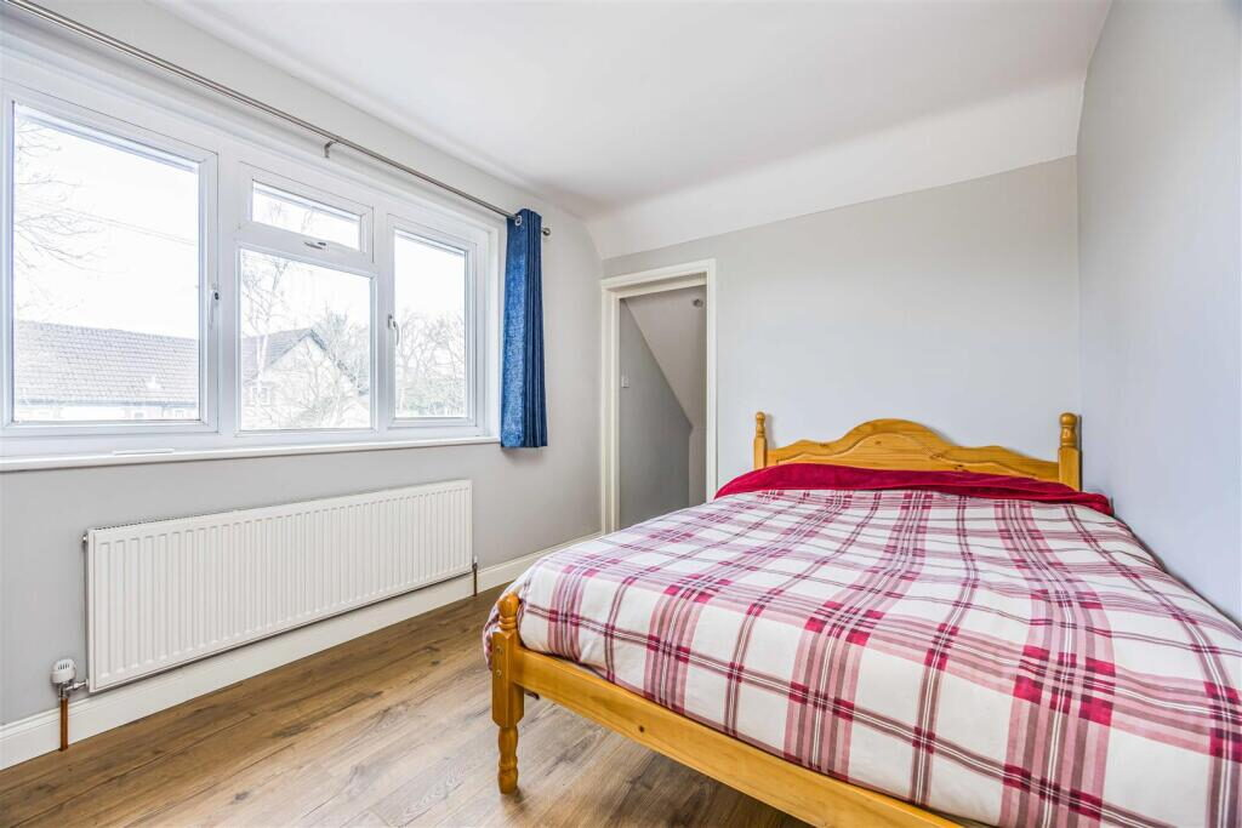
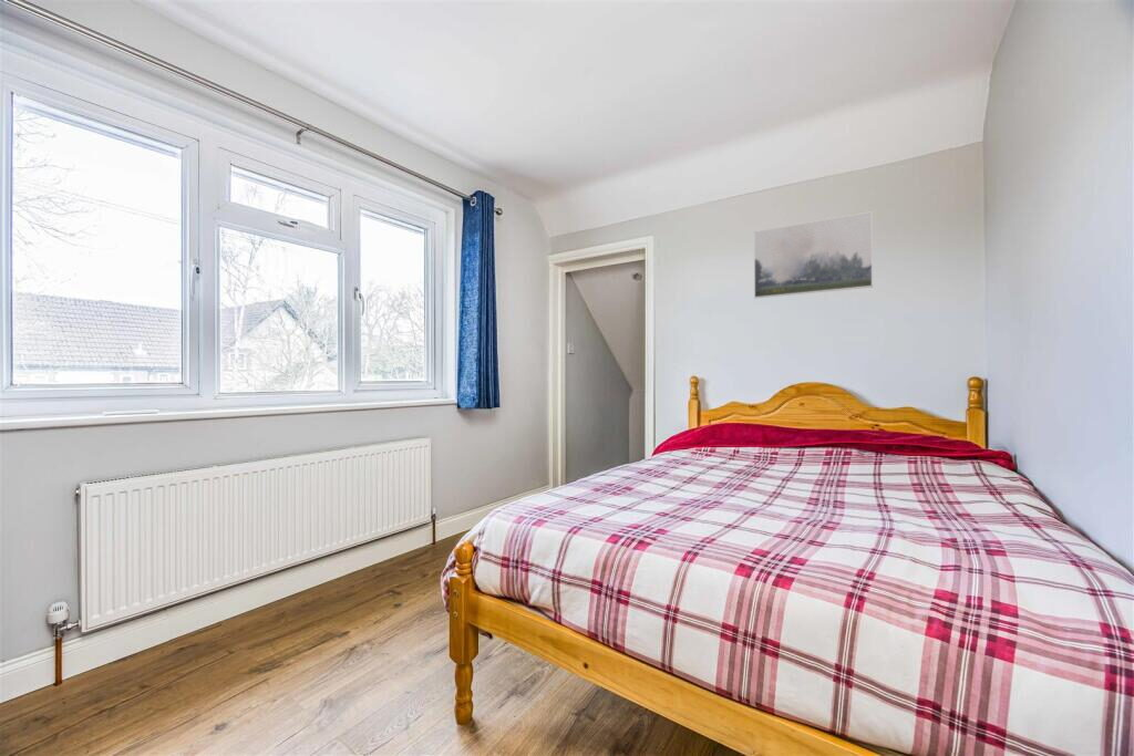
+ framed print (810, 257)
